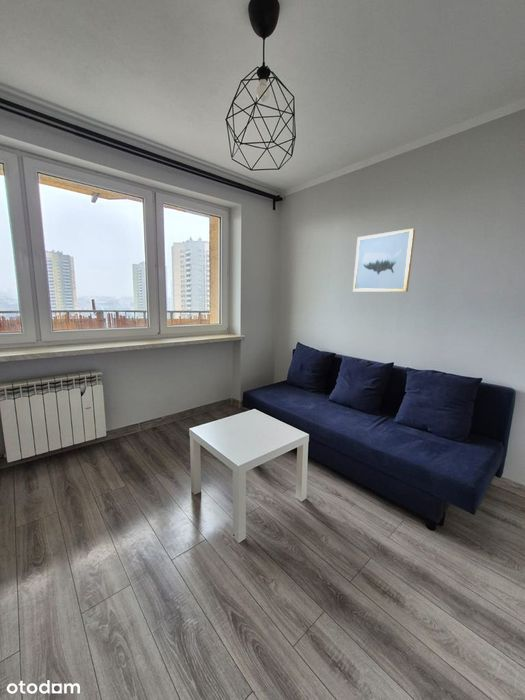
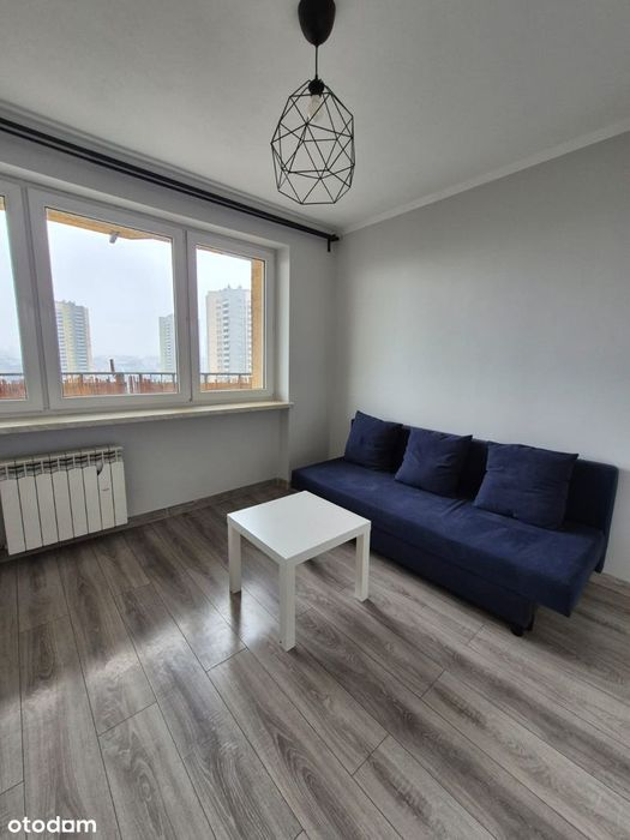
- wall art (381, 262)
